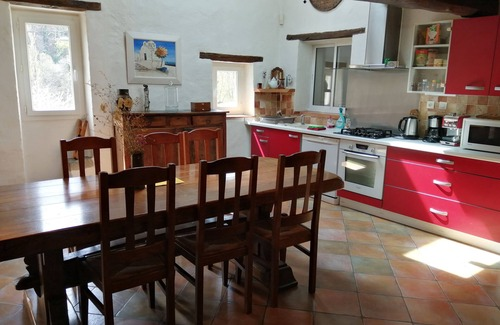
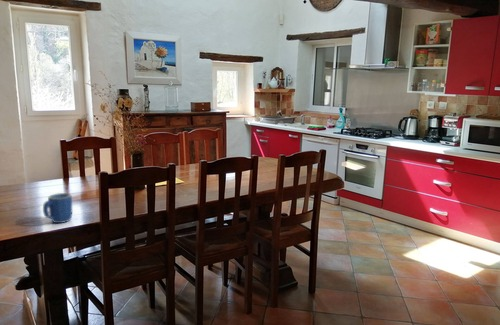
+ mug (58, 208)
